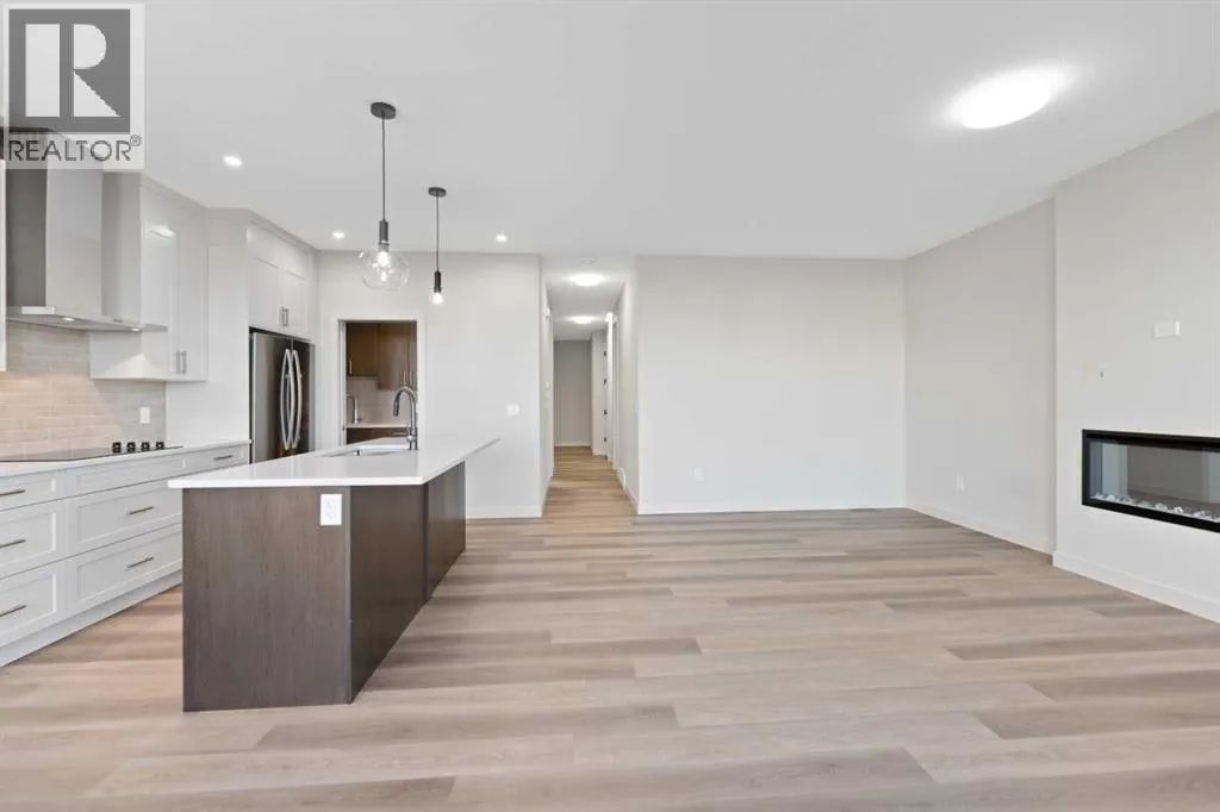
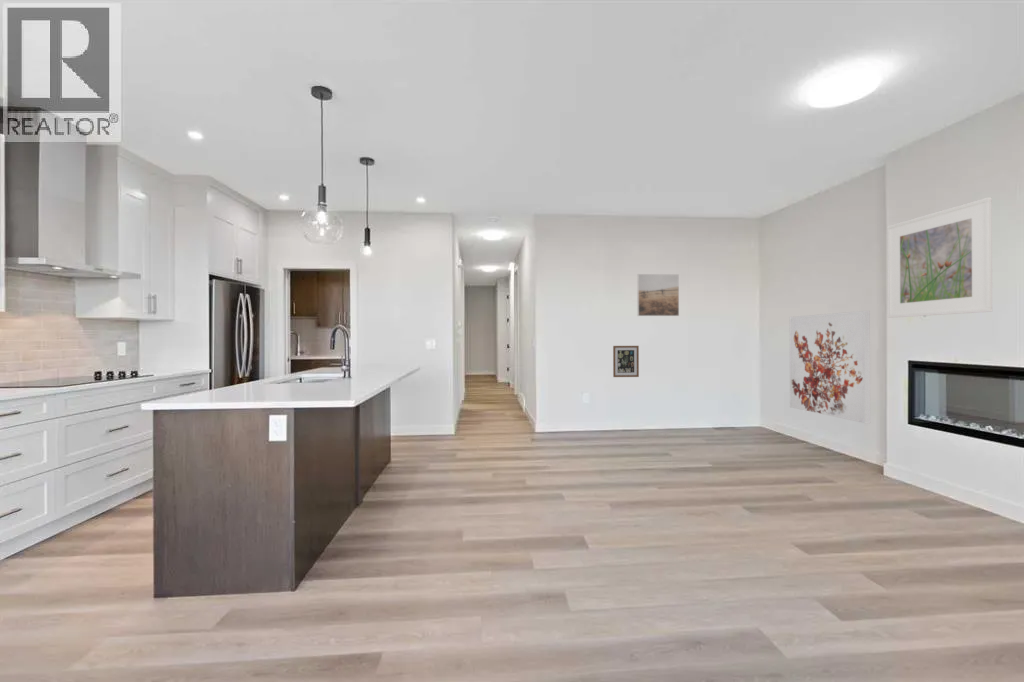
+ wall art (626, 361)
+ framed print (658, 295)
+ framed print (933, 264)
+ wall art (825, 364)
